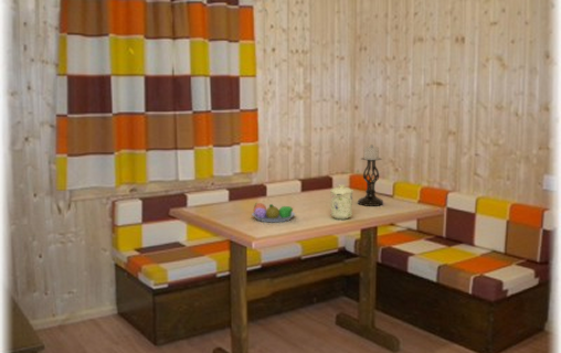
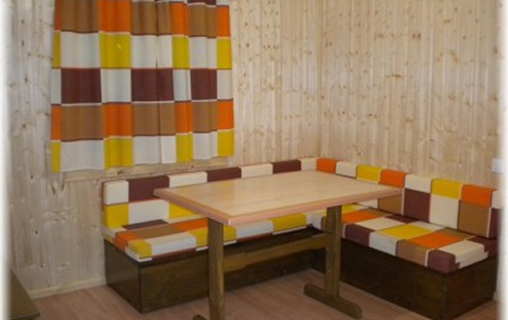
- candle holder (371, 175)
- mug (341, 201)
- fruit bowl (274, 210)
